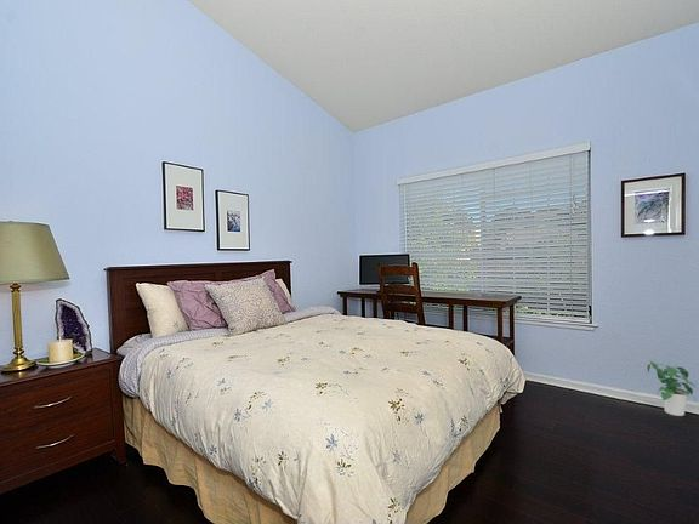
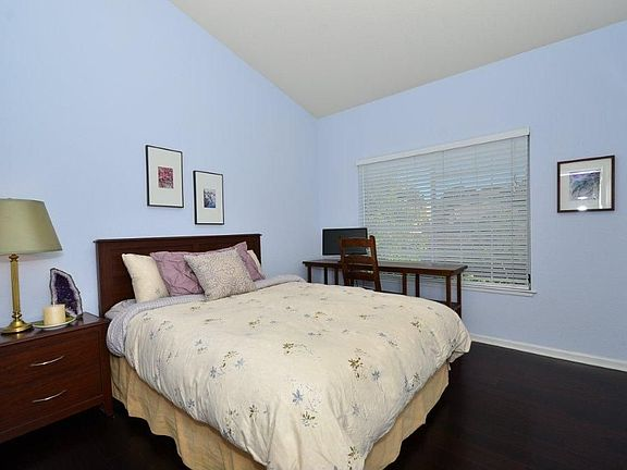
- potted plant (671, 388)
